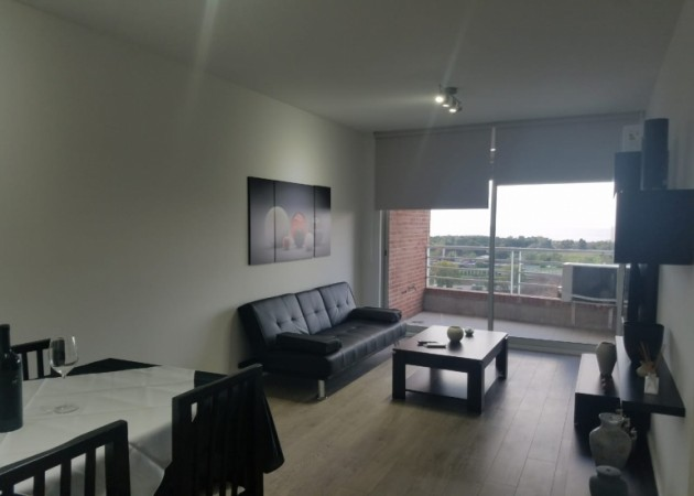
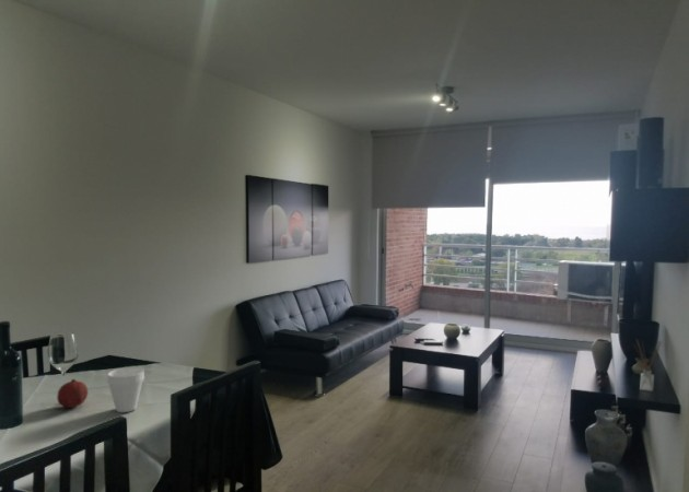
+ fruit (72, 393)
+ cup (126, 390)
